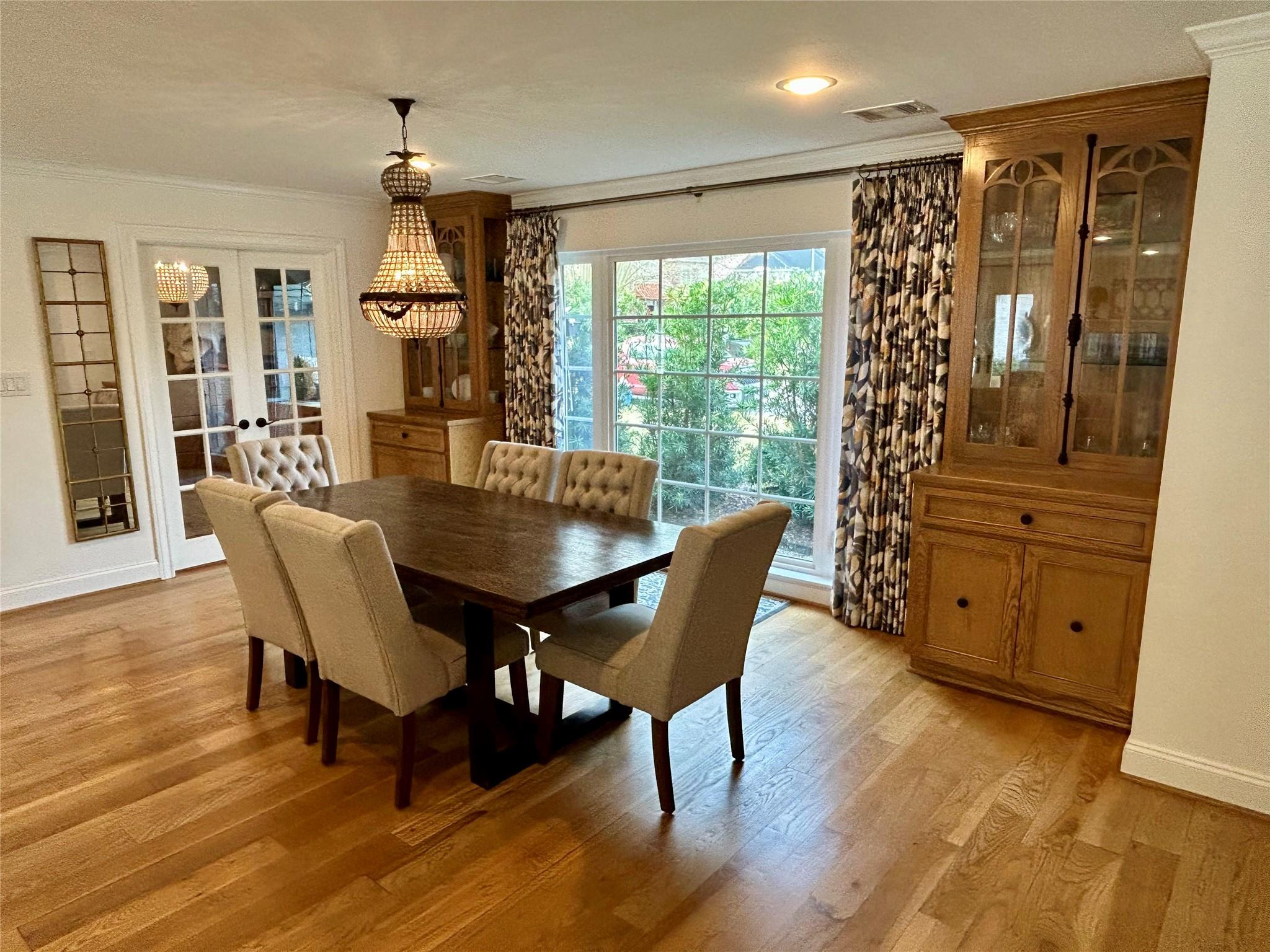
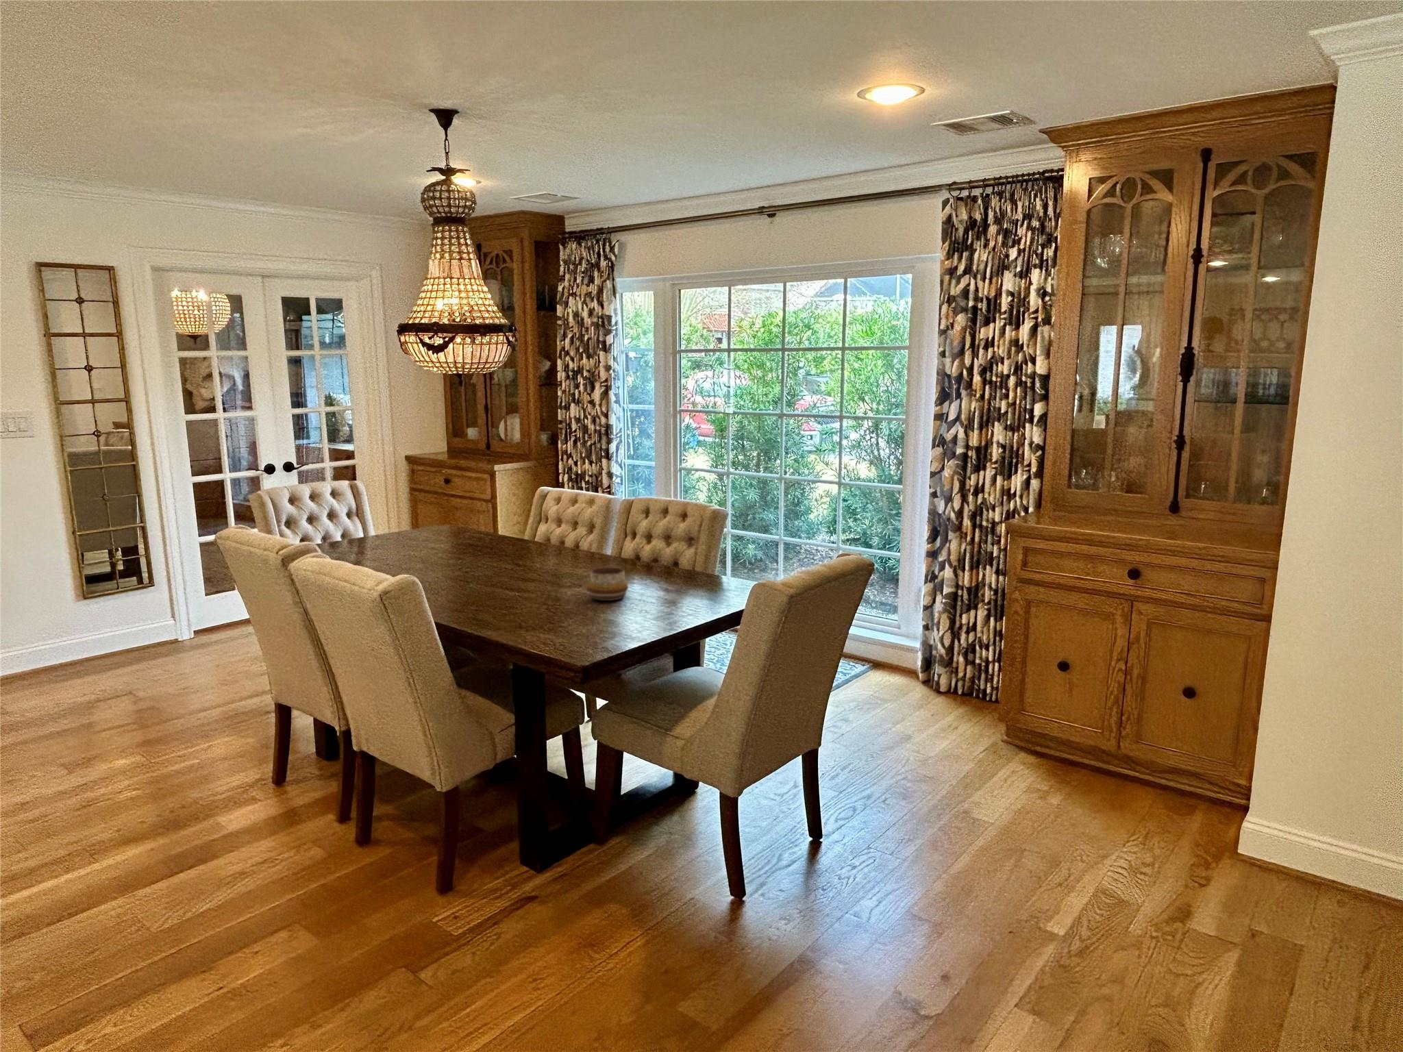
+ decorative bowl (608, 585)
